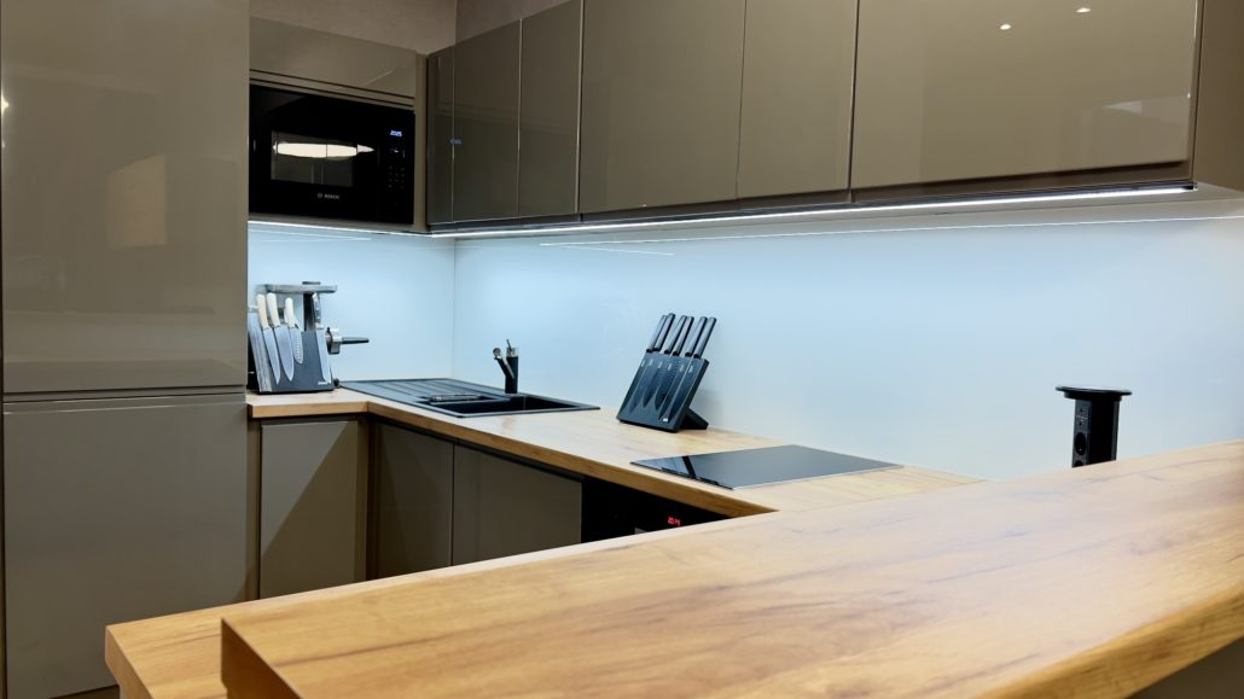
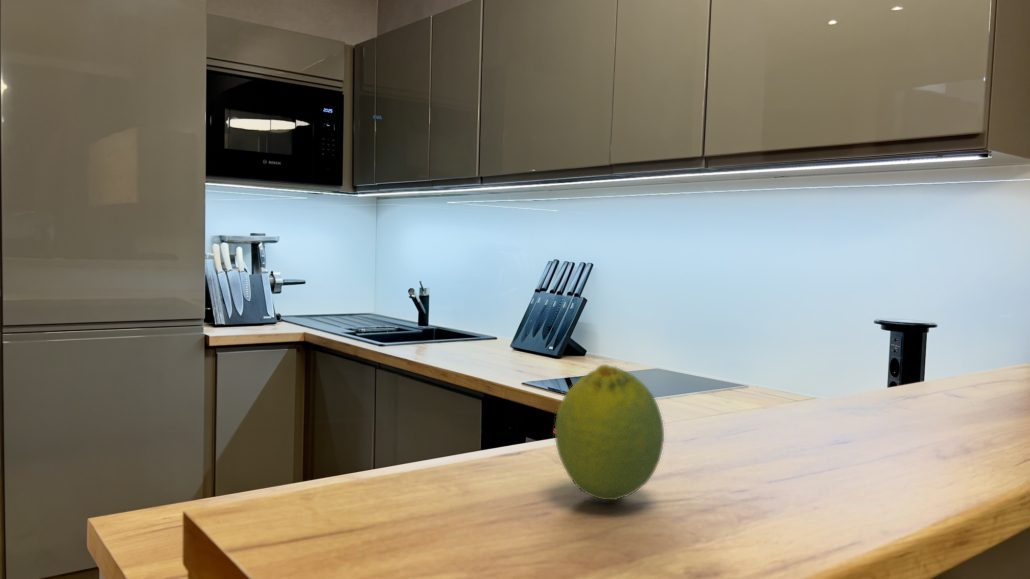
+ fruit (608, 430)
